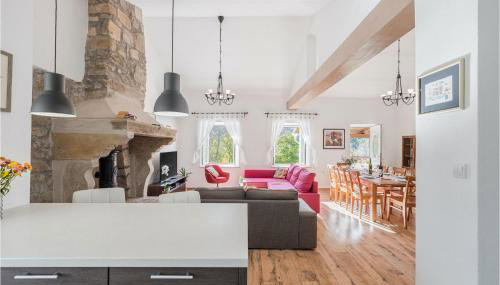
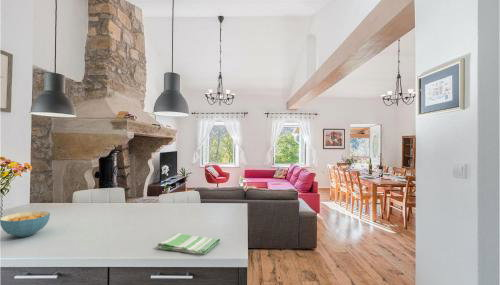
+ dish towel (189, 242)
+ cereal bowl (25, 225)
